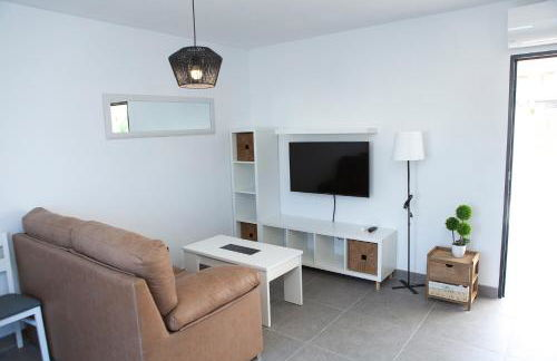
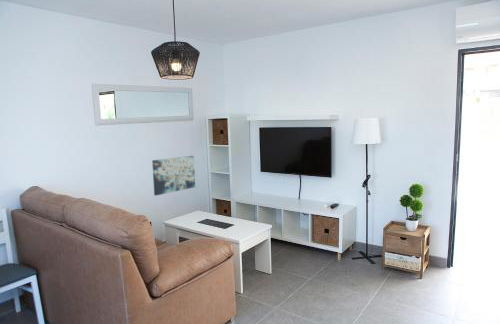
+ wall art (175, 174)
